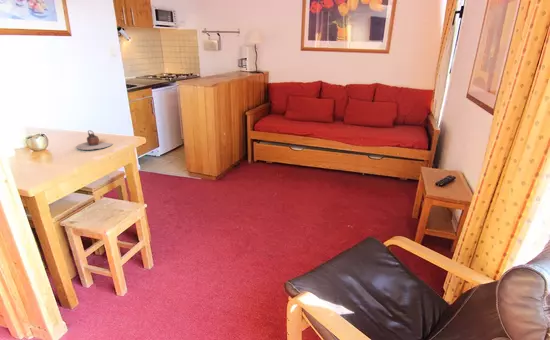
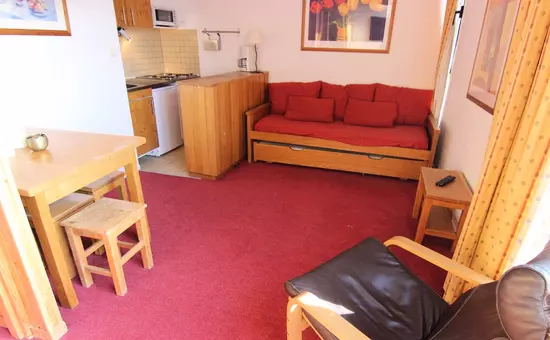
- teapot (93, 137)
